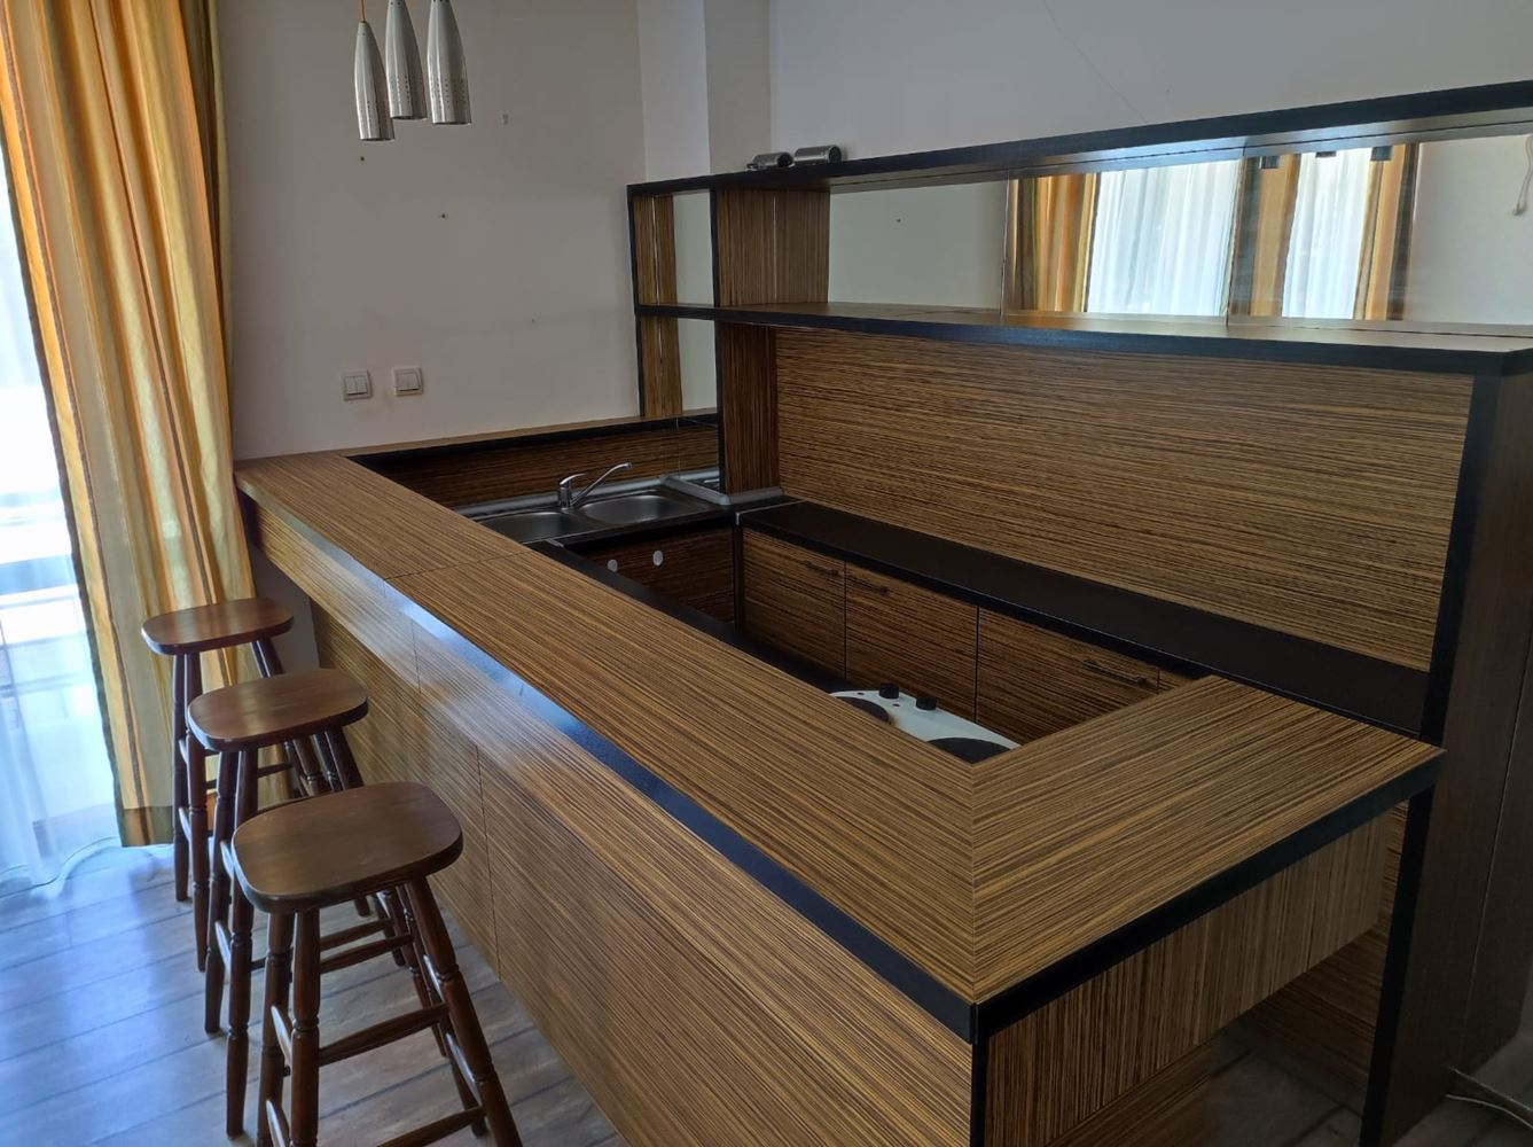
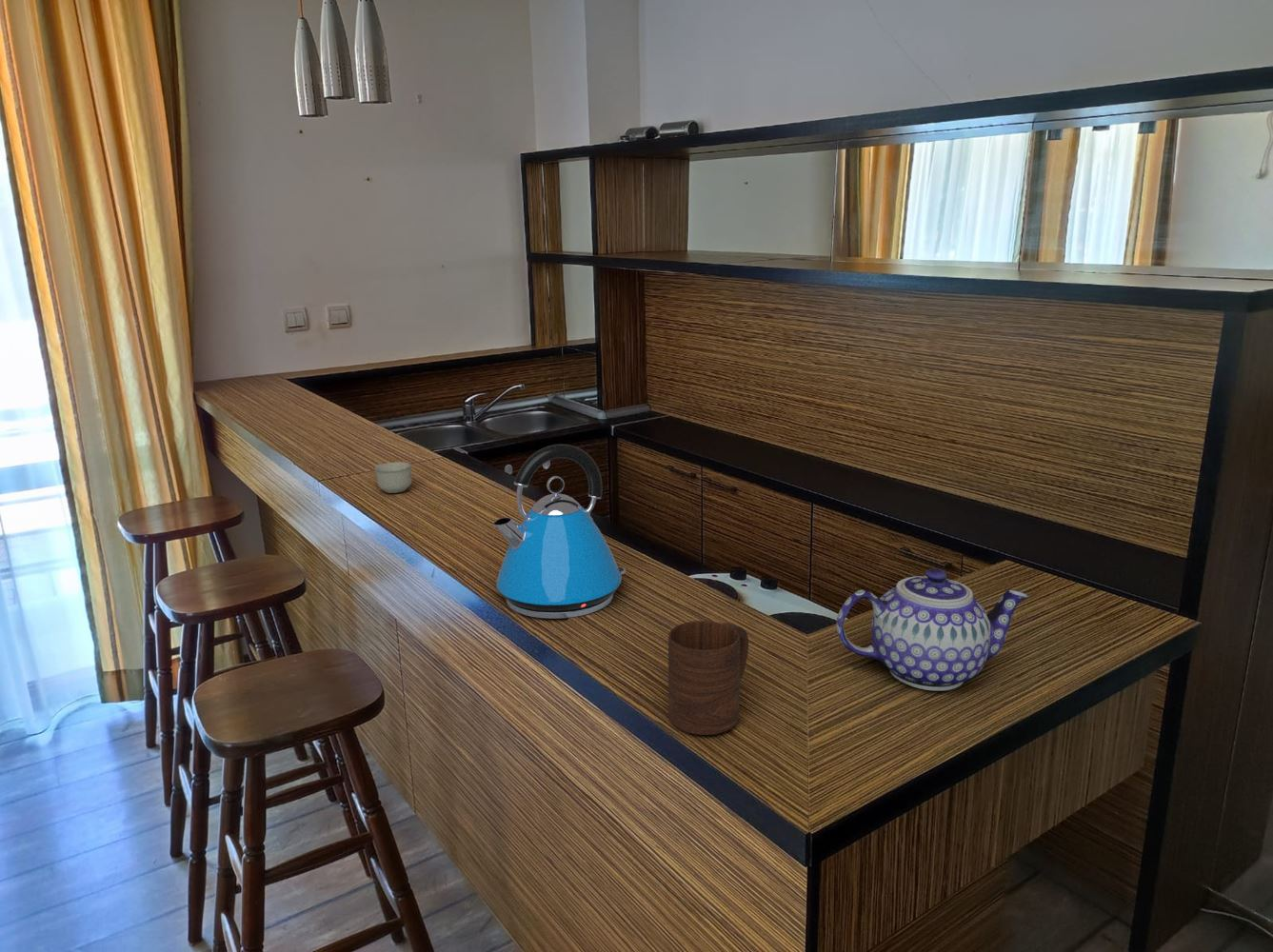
+ cup (391, 477)
+ cup (707, 672)
+ kettle (561, 522)
+ teapot (931, 622)
